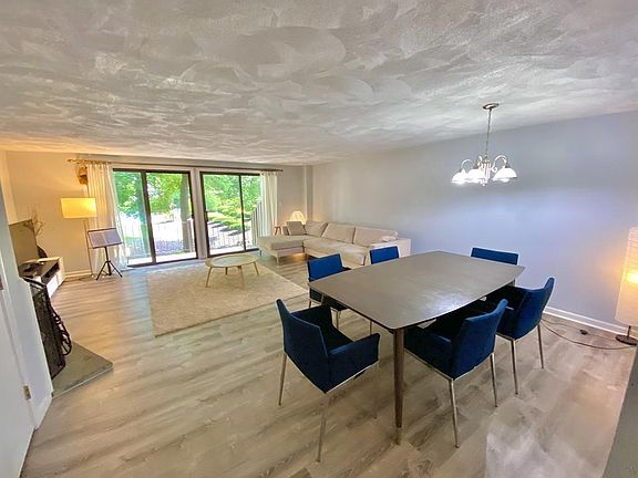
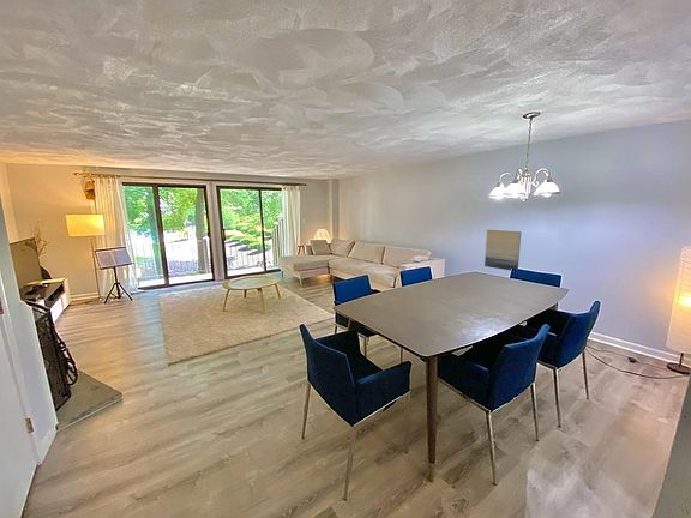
+ wall art (501, 249)
